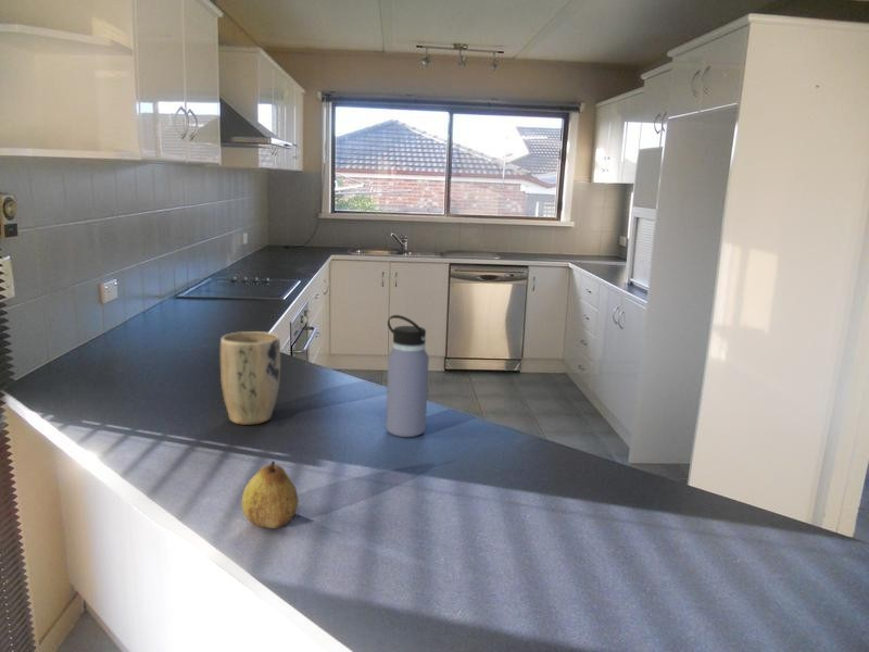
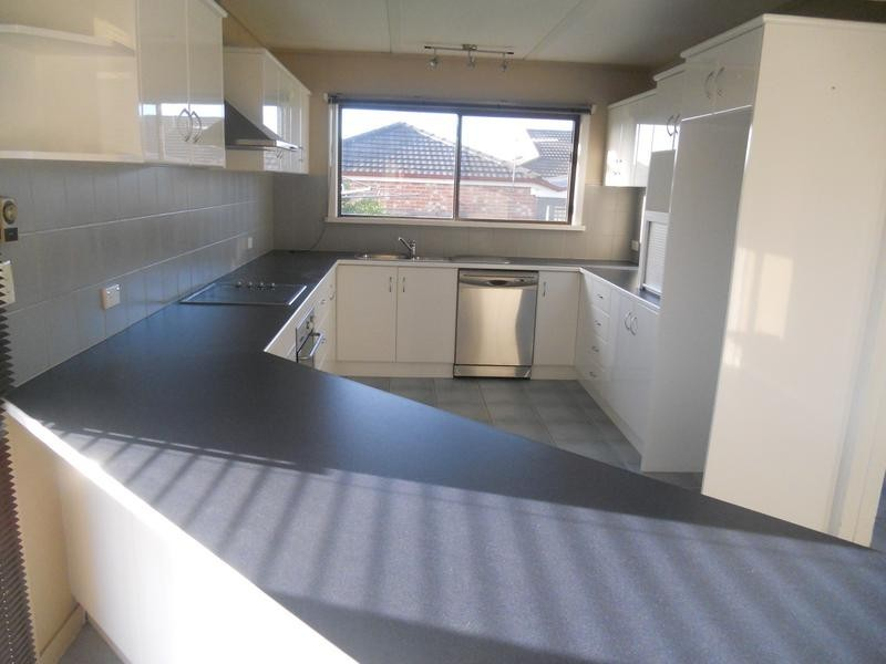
- fruit (269, 489)
- water bottle (406, 373)
- plant pot (251, 377)
